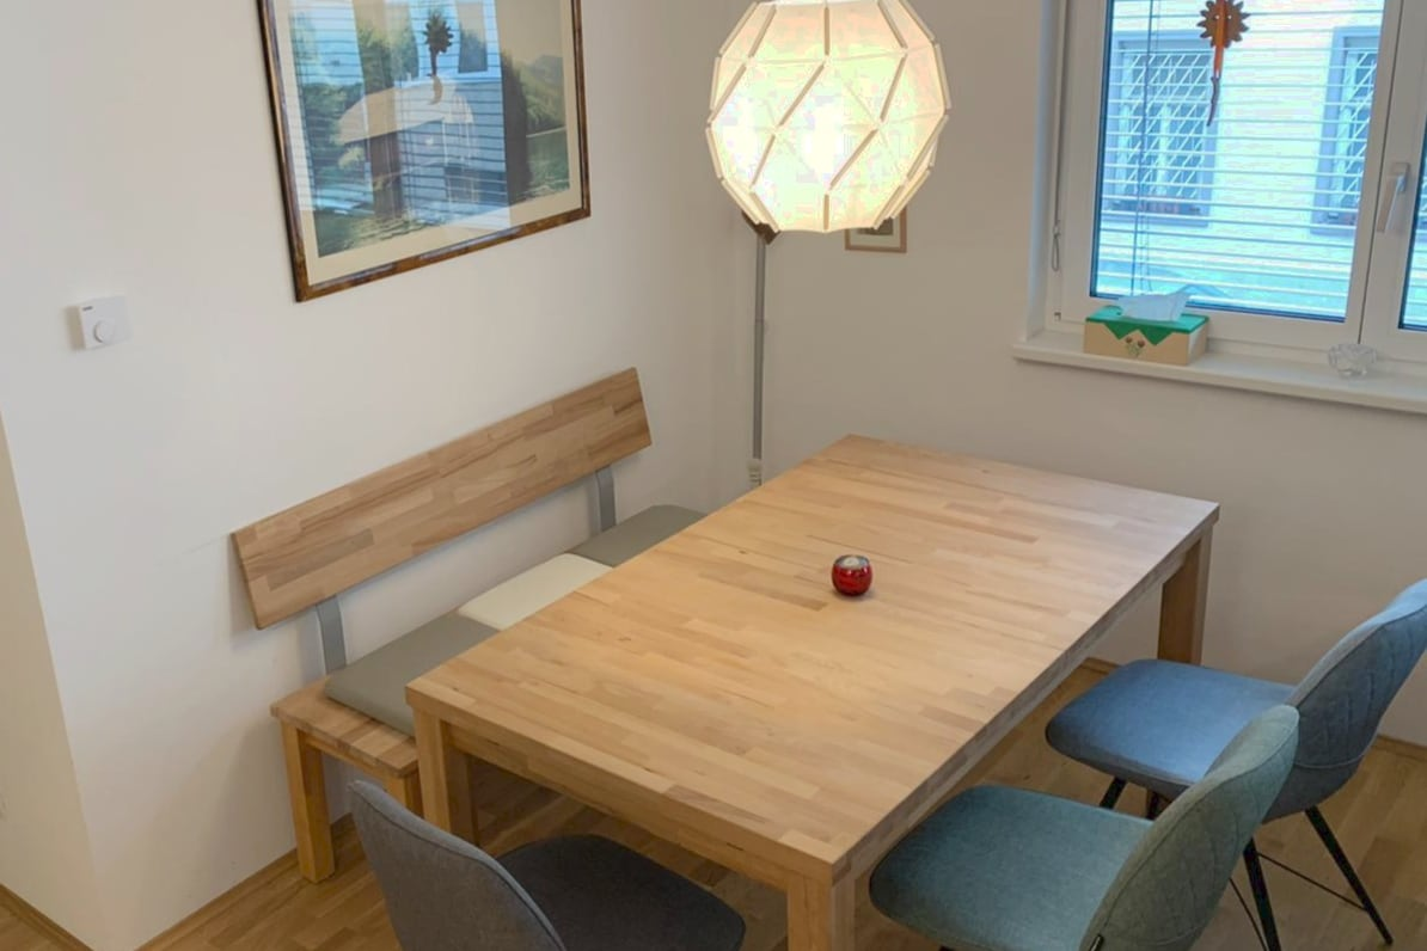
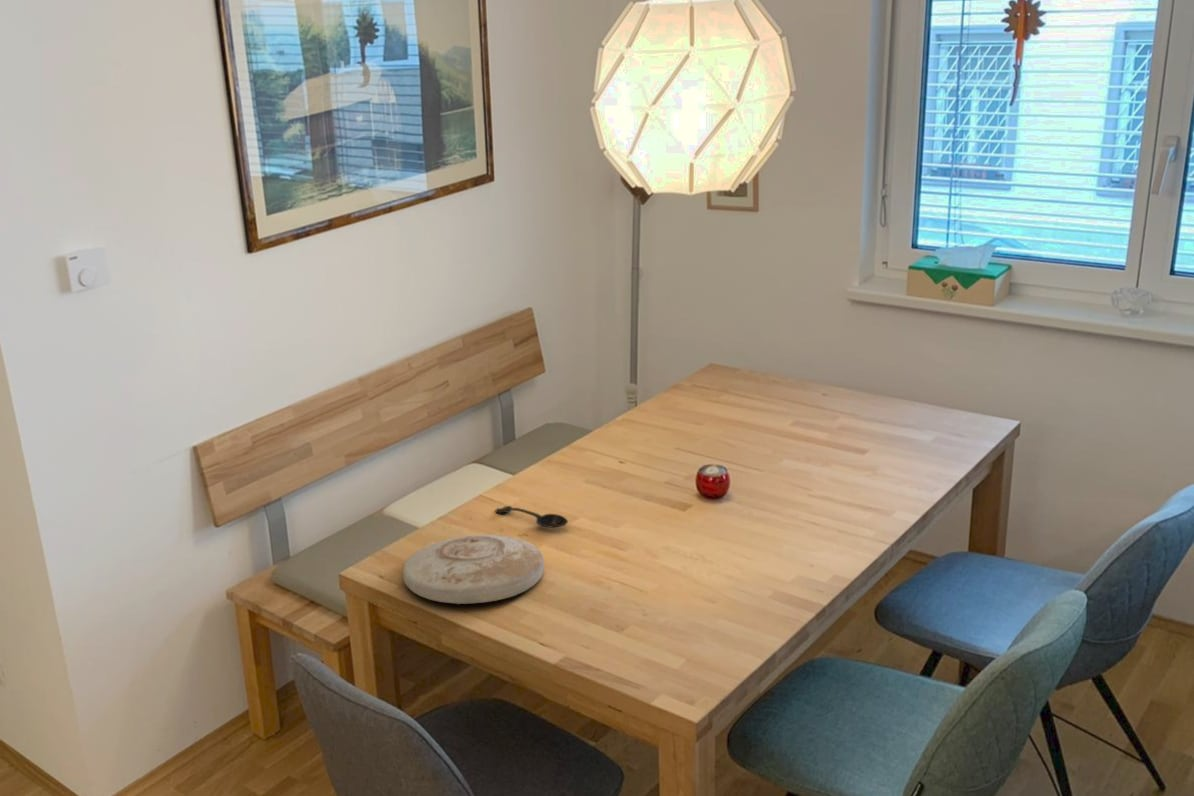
+ plate (473, 560)
+ spoon (531, 514)
